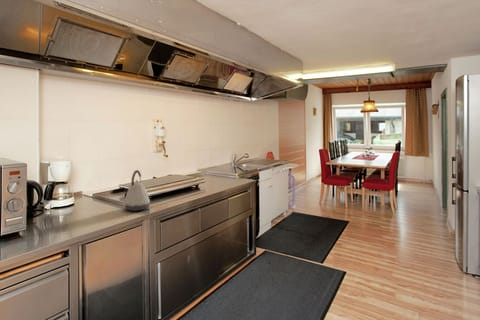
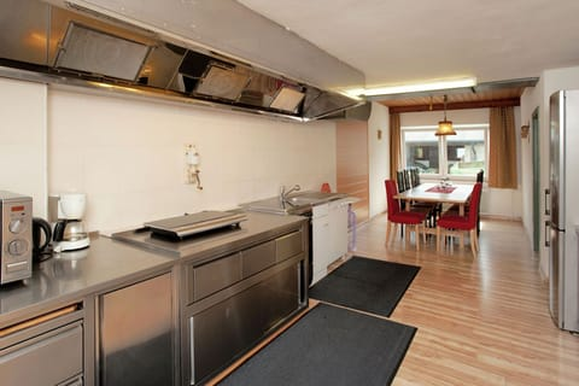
- kettle (137, 189)
